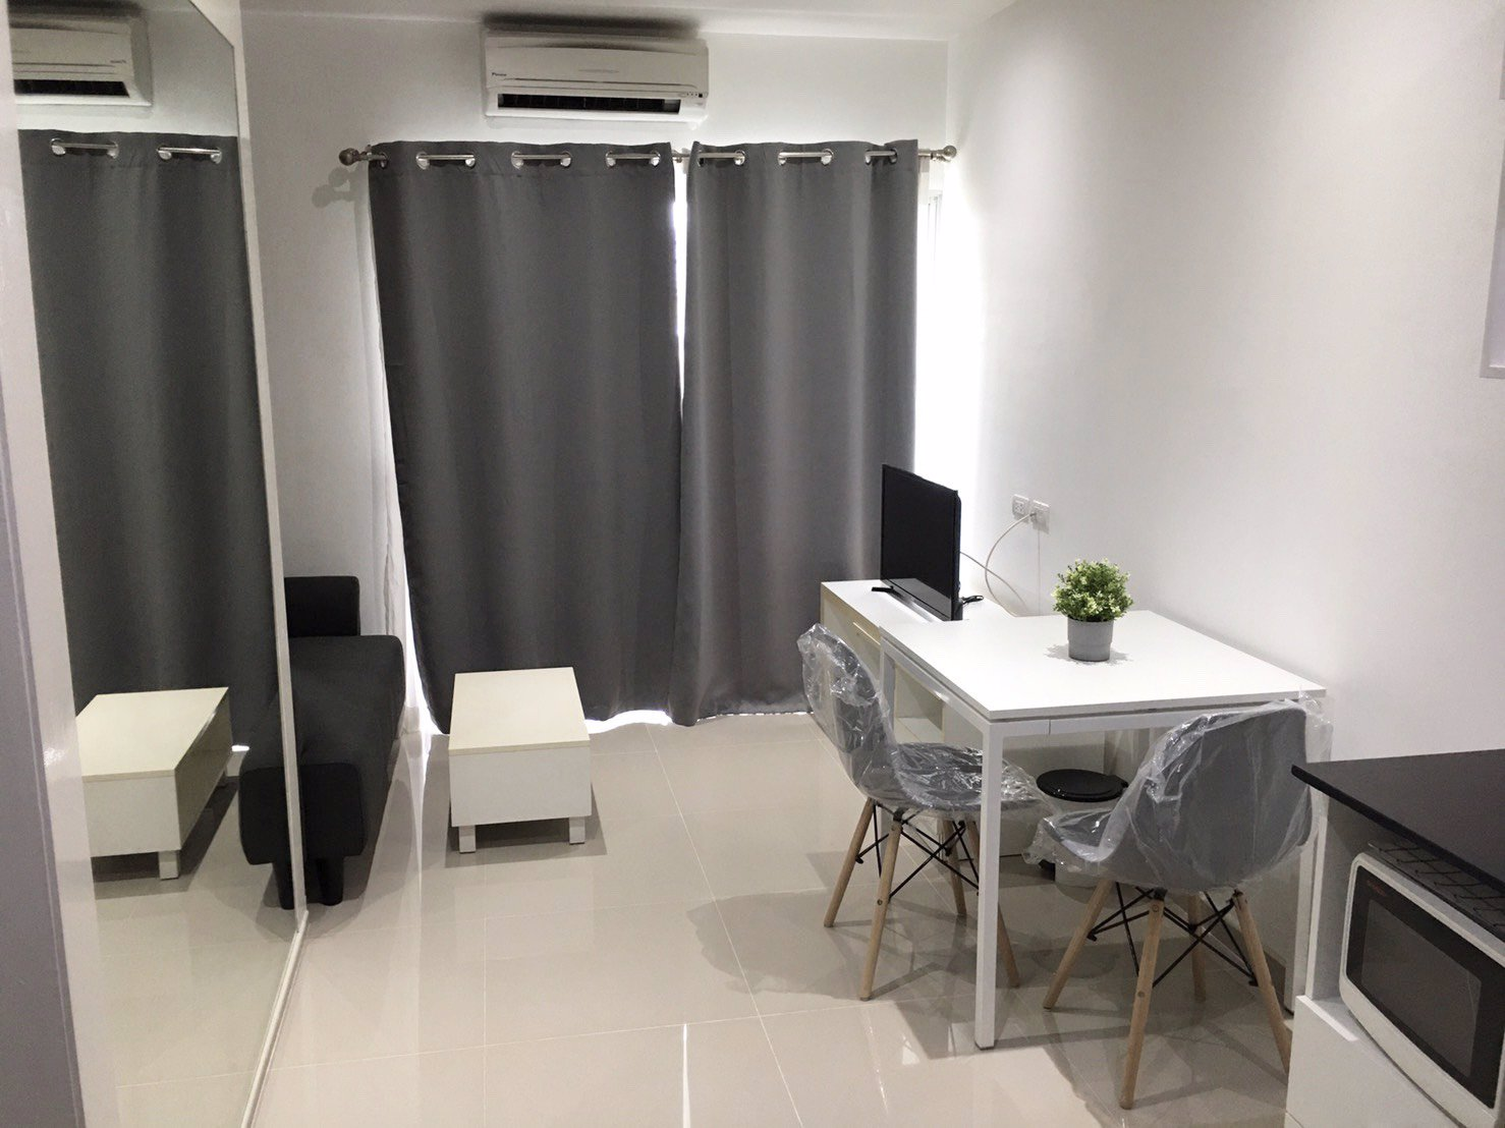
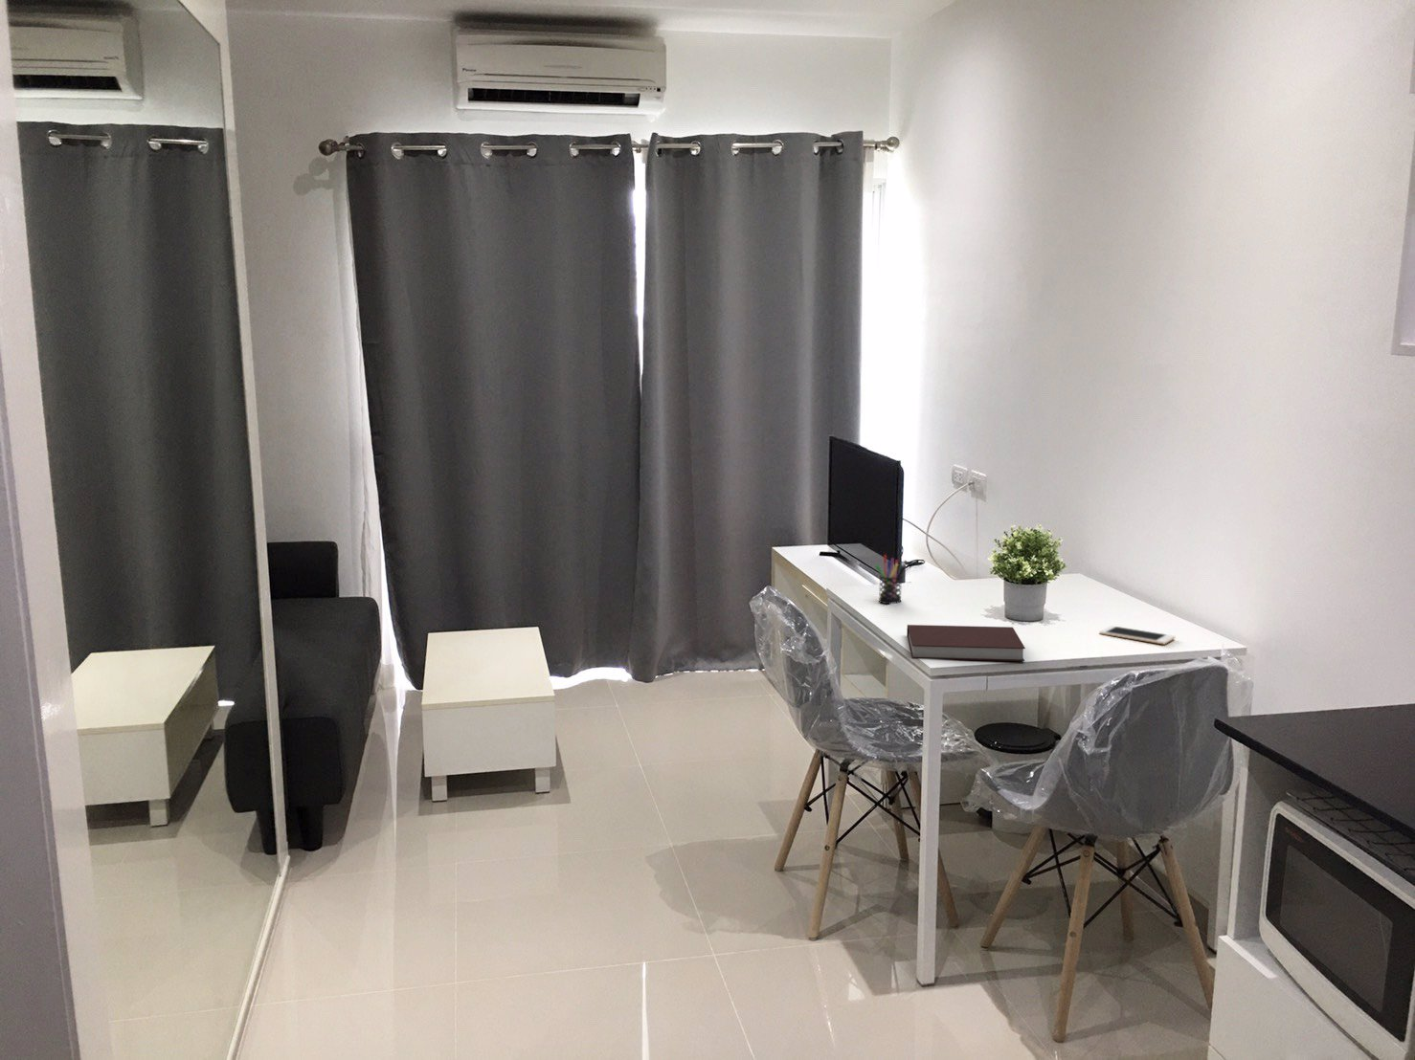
+ pen holder (888, 579)
+ cell phone (1136, 635)
+ notebook (963, 642)
